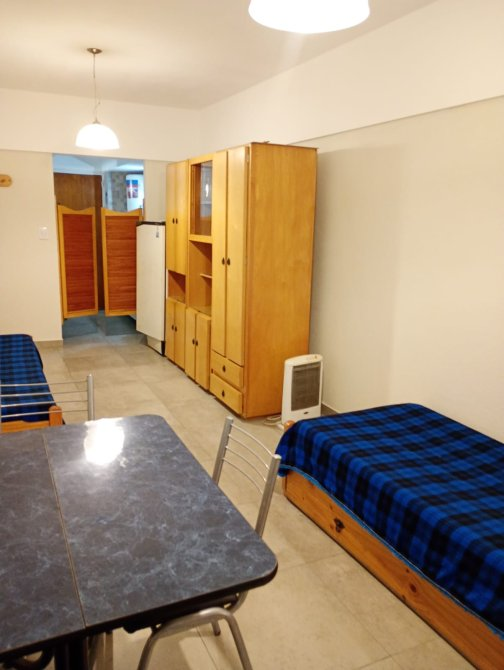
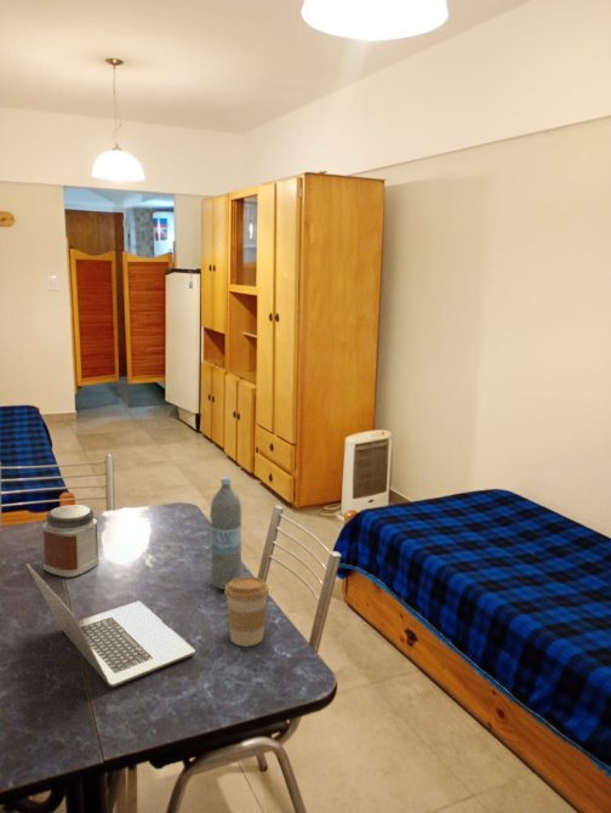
+ laptop (112, 609)
+ jar (70, 539)
+ water bottle (225, 533)
+ coffee cup (246, 609)
